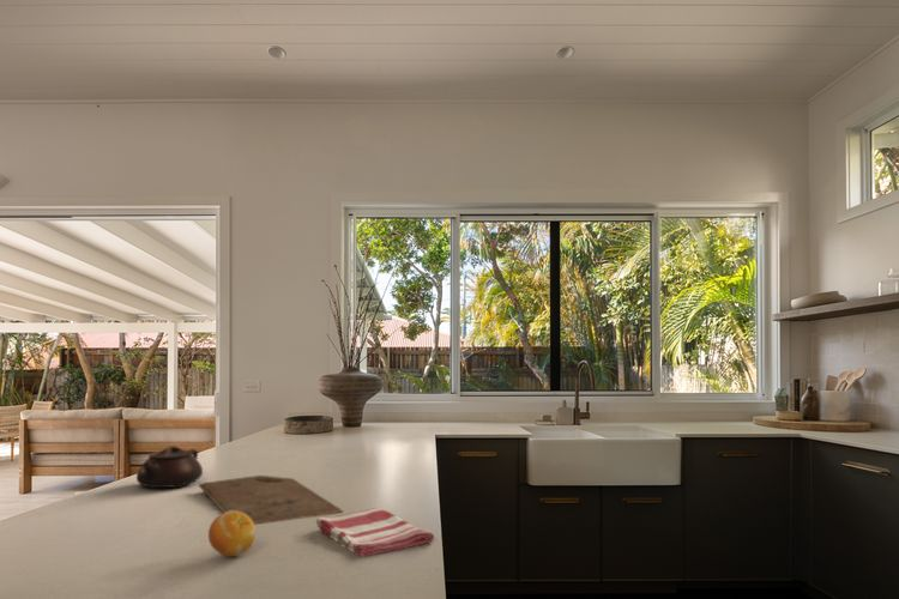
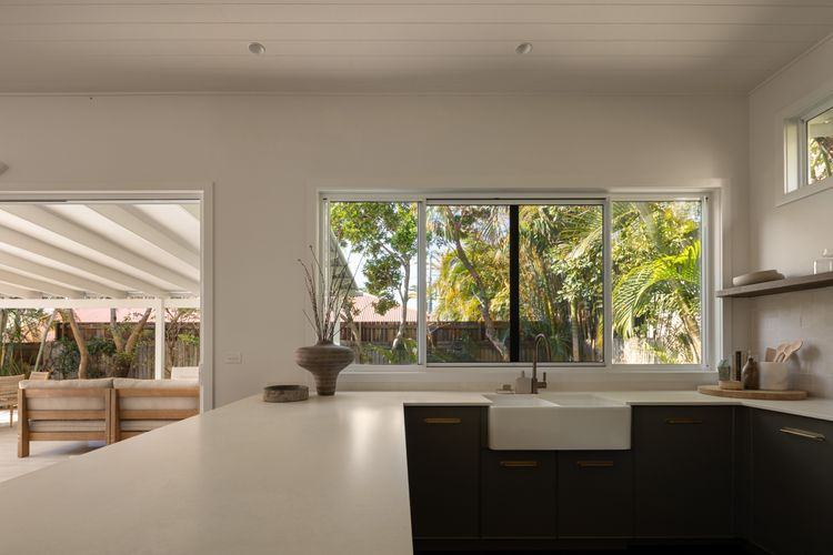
- dish towel (372, 528)
- fruit (231, 533)
- cutting board (265, 497)
- teapot (171, 465)
